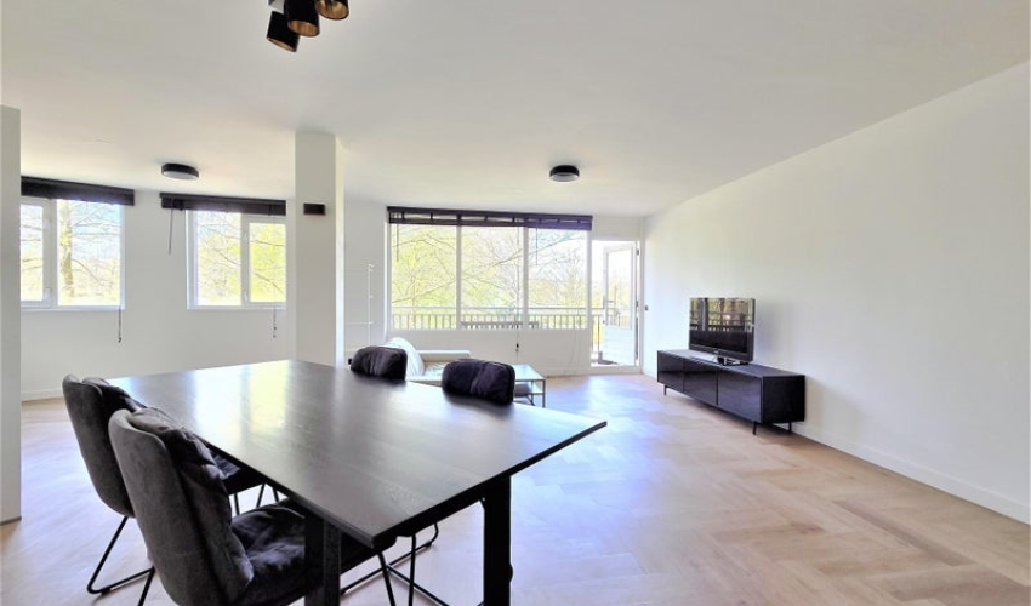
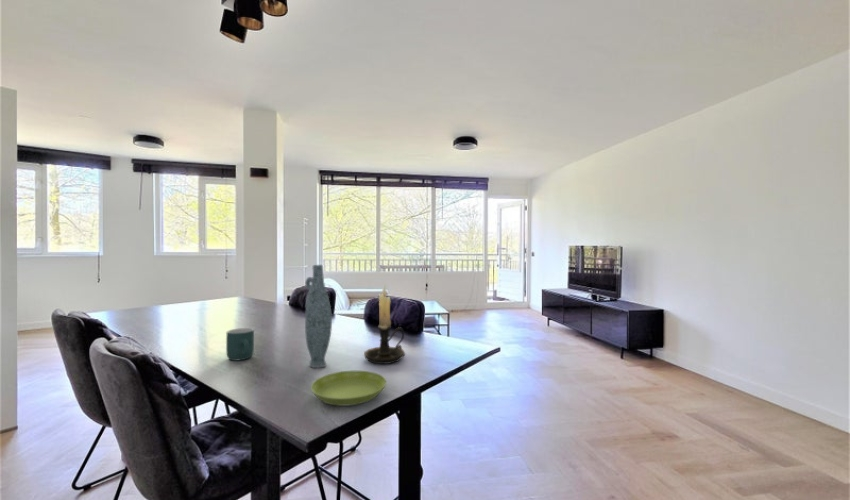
+ vase (317, 314)
+ candle holder (388, 319)
+ saucer (349, 388)
+ mug (243, 344)
